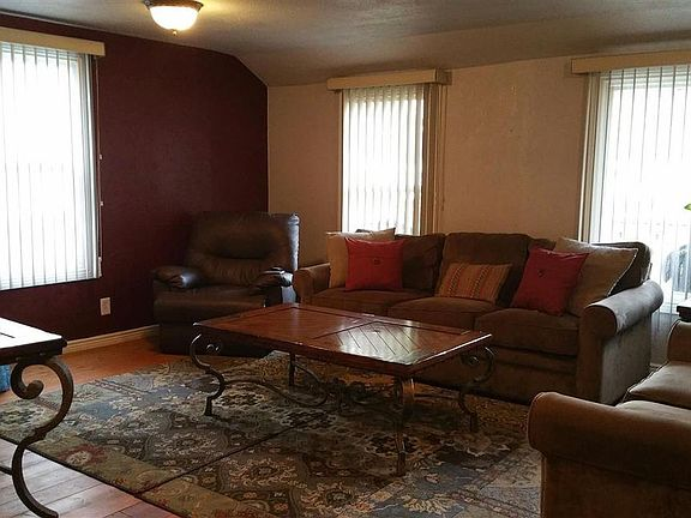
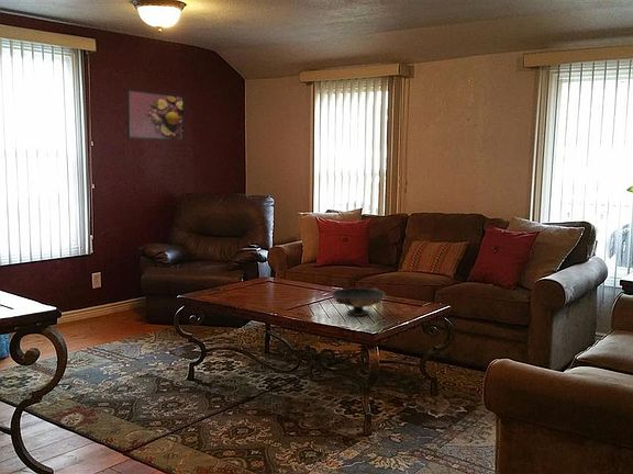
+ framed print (156, 116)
+ decorative bowl (357, 303)
